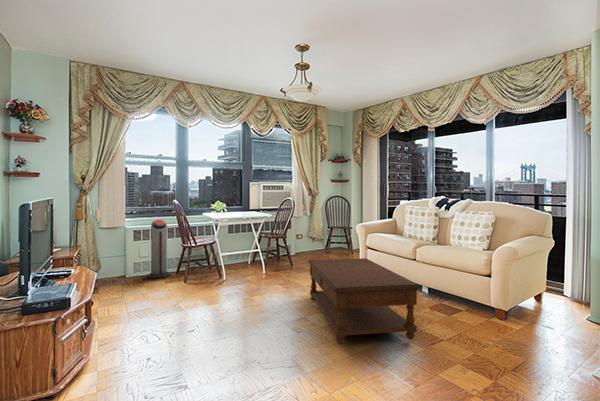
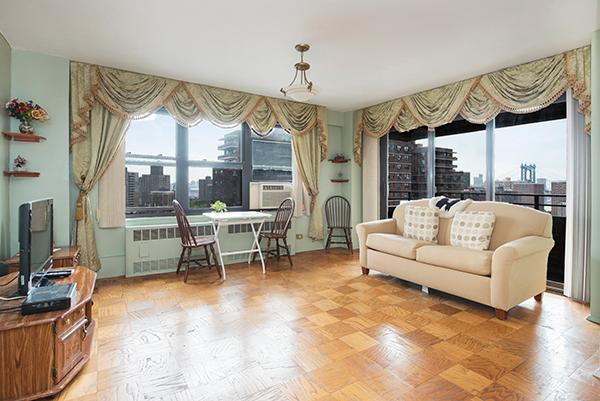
- air purifier (159, 247)
- coffee table (354, 293)
